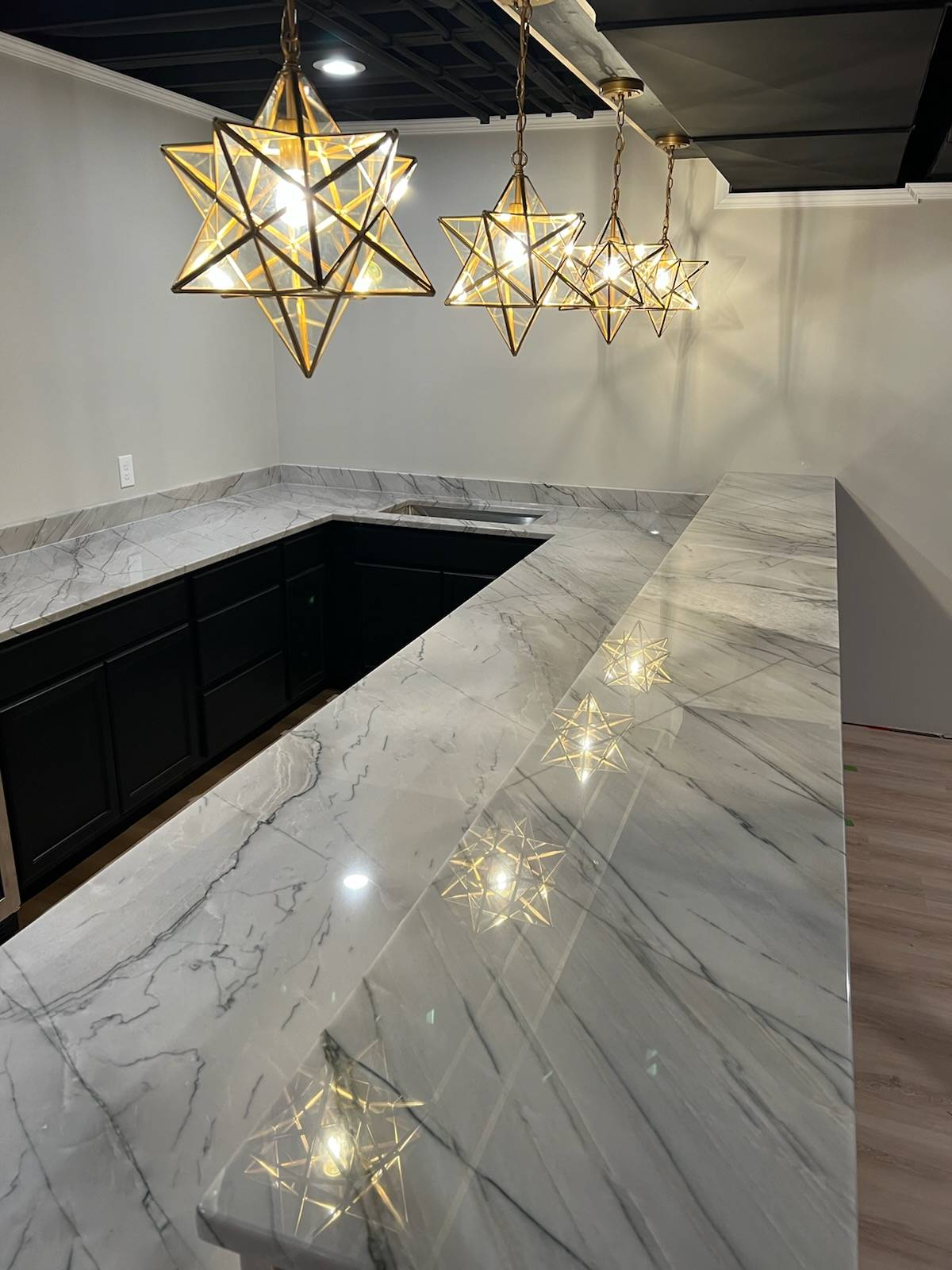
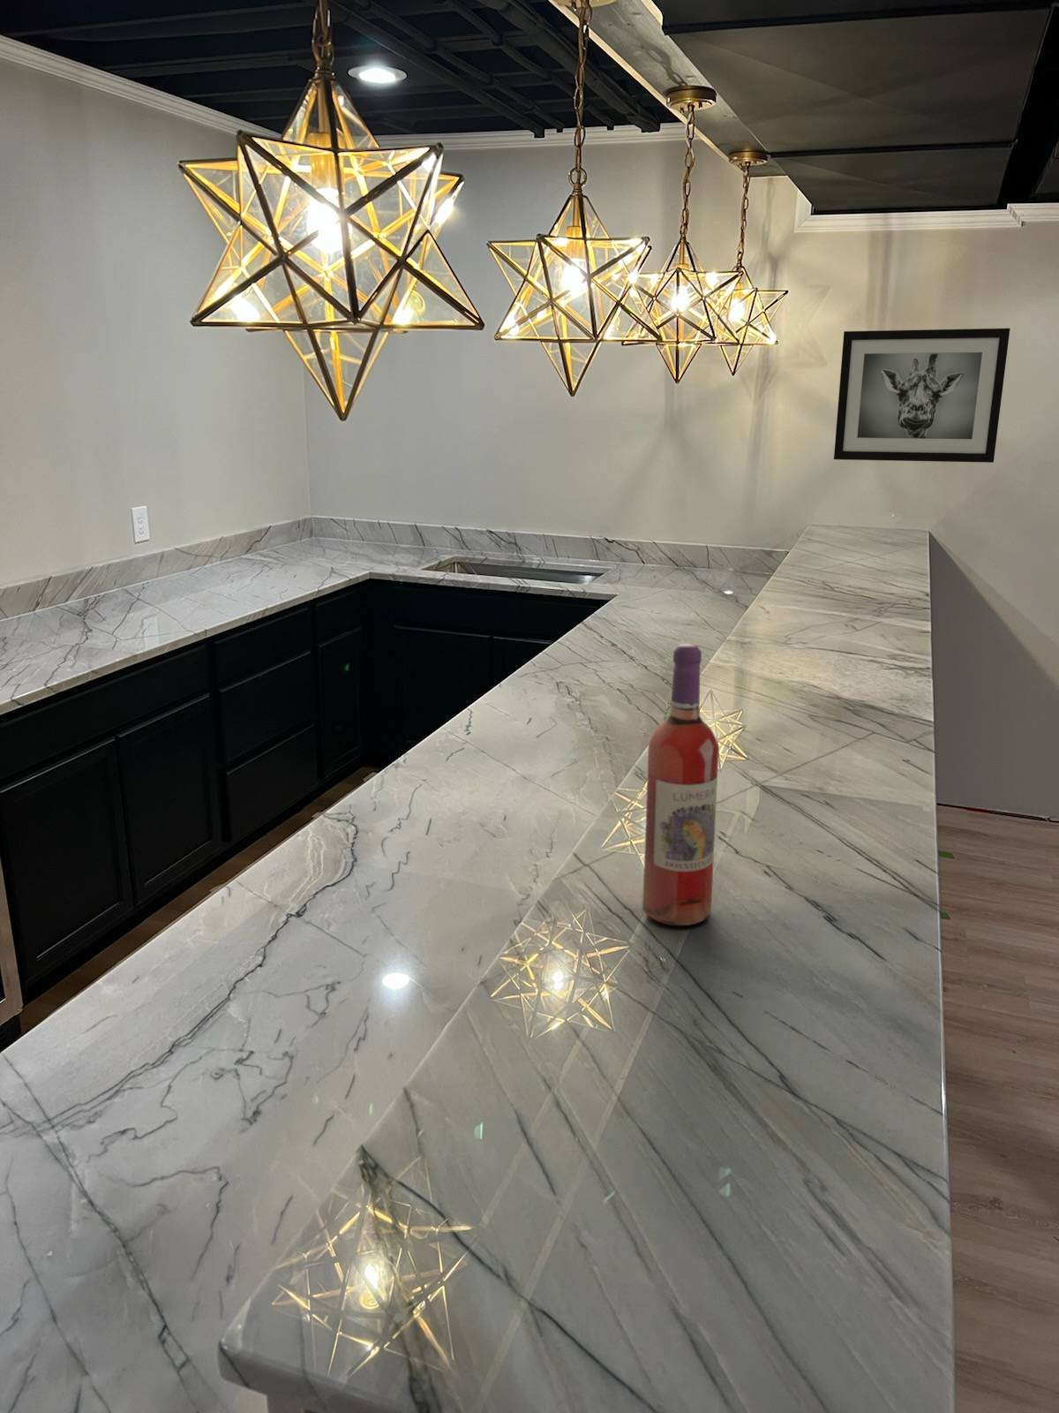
+ wall art (918, 396)
+ wine bottle (681, 785)
